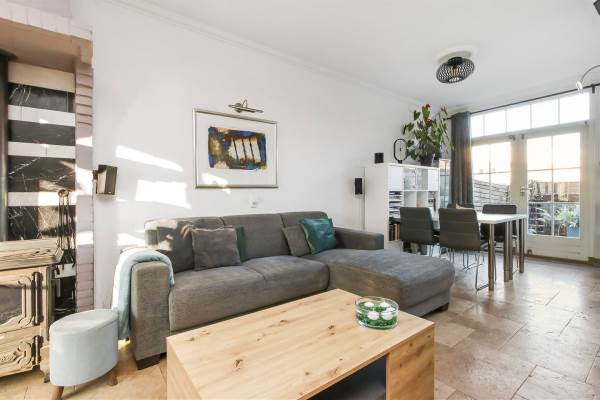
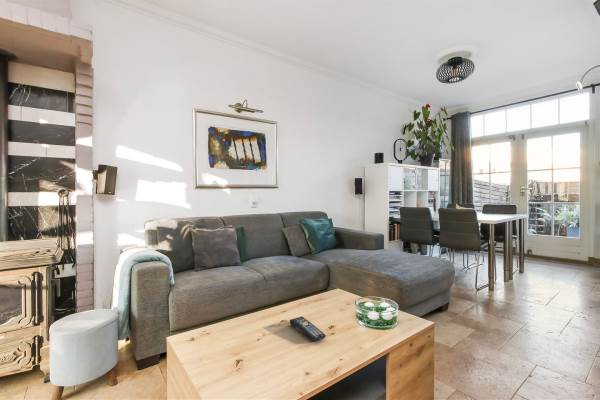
+ remote control (306, 327)
